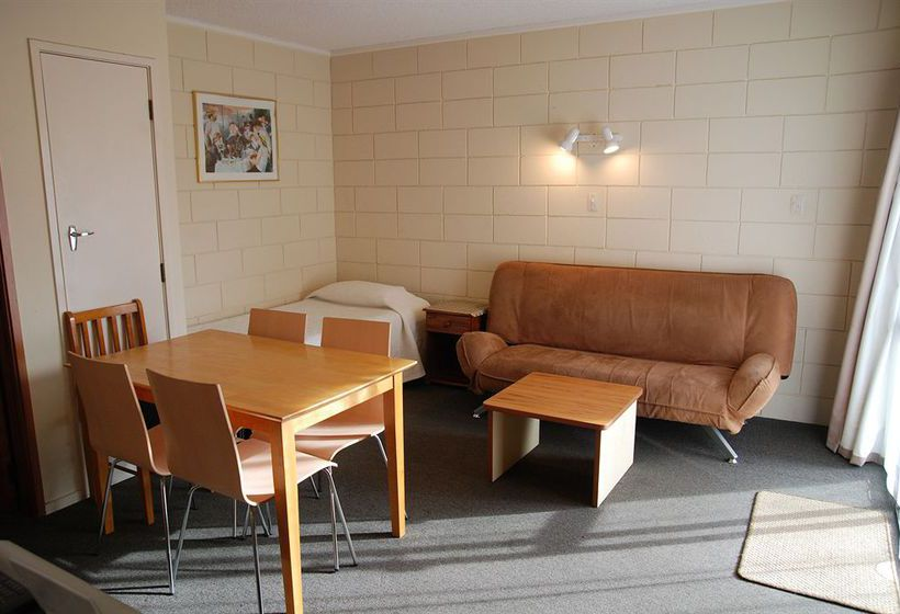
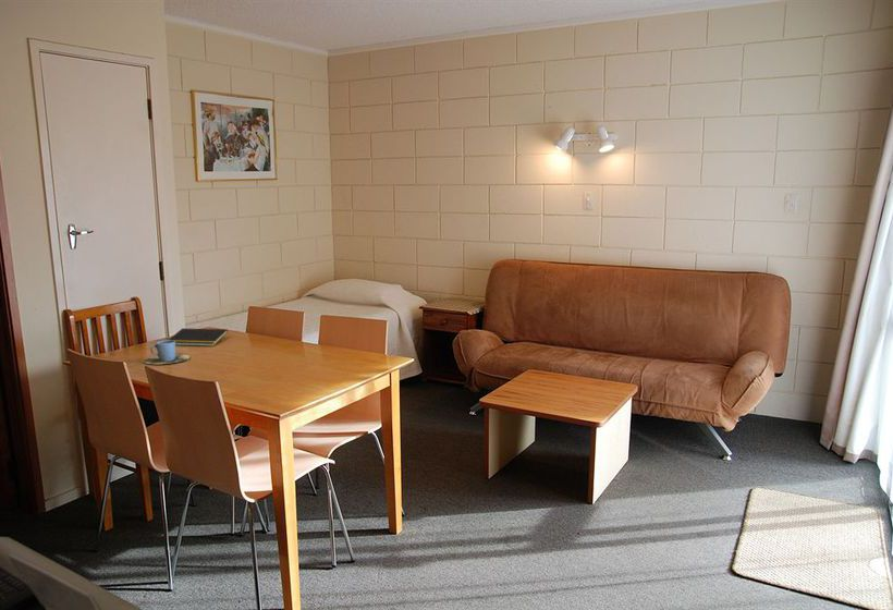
+ notepad (197, 337)
+ cup (166, 350)
